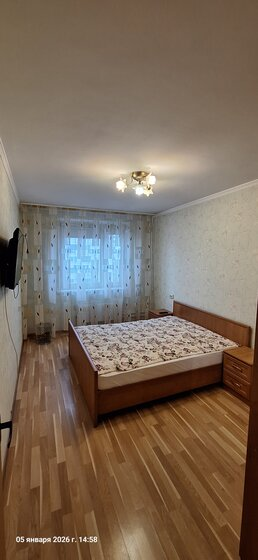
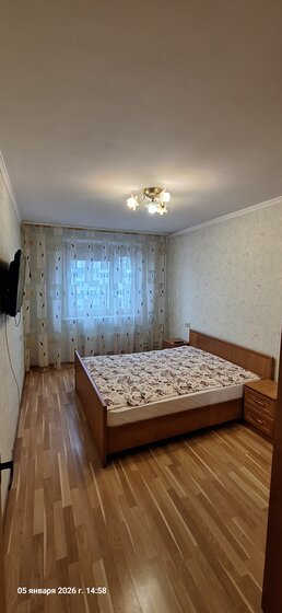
- waste bin (44, 334)
